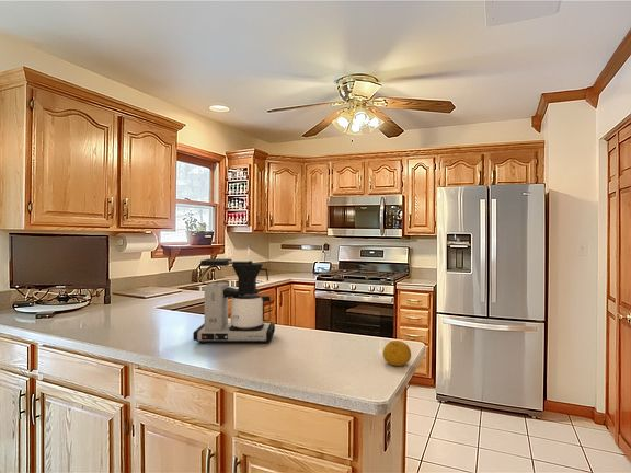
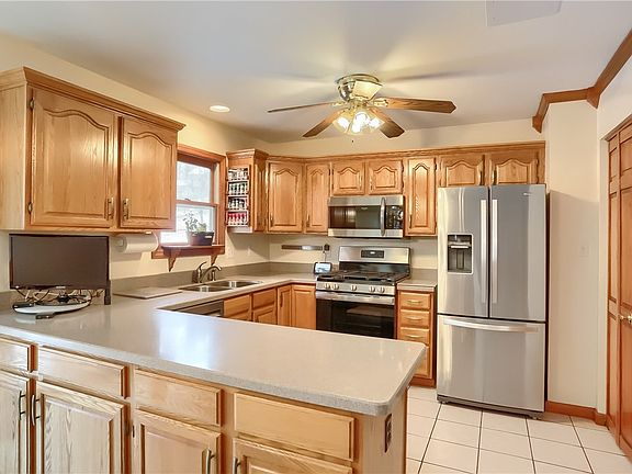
- fruit (397, 353)
- coffee maker (236, 299)
